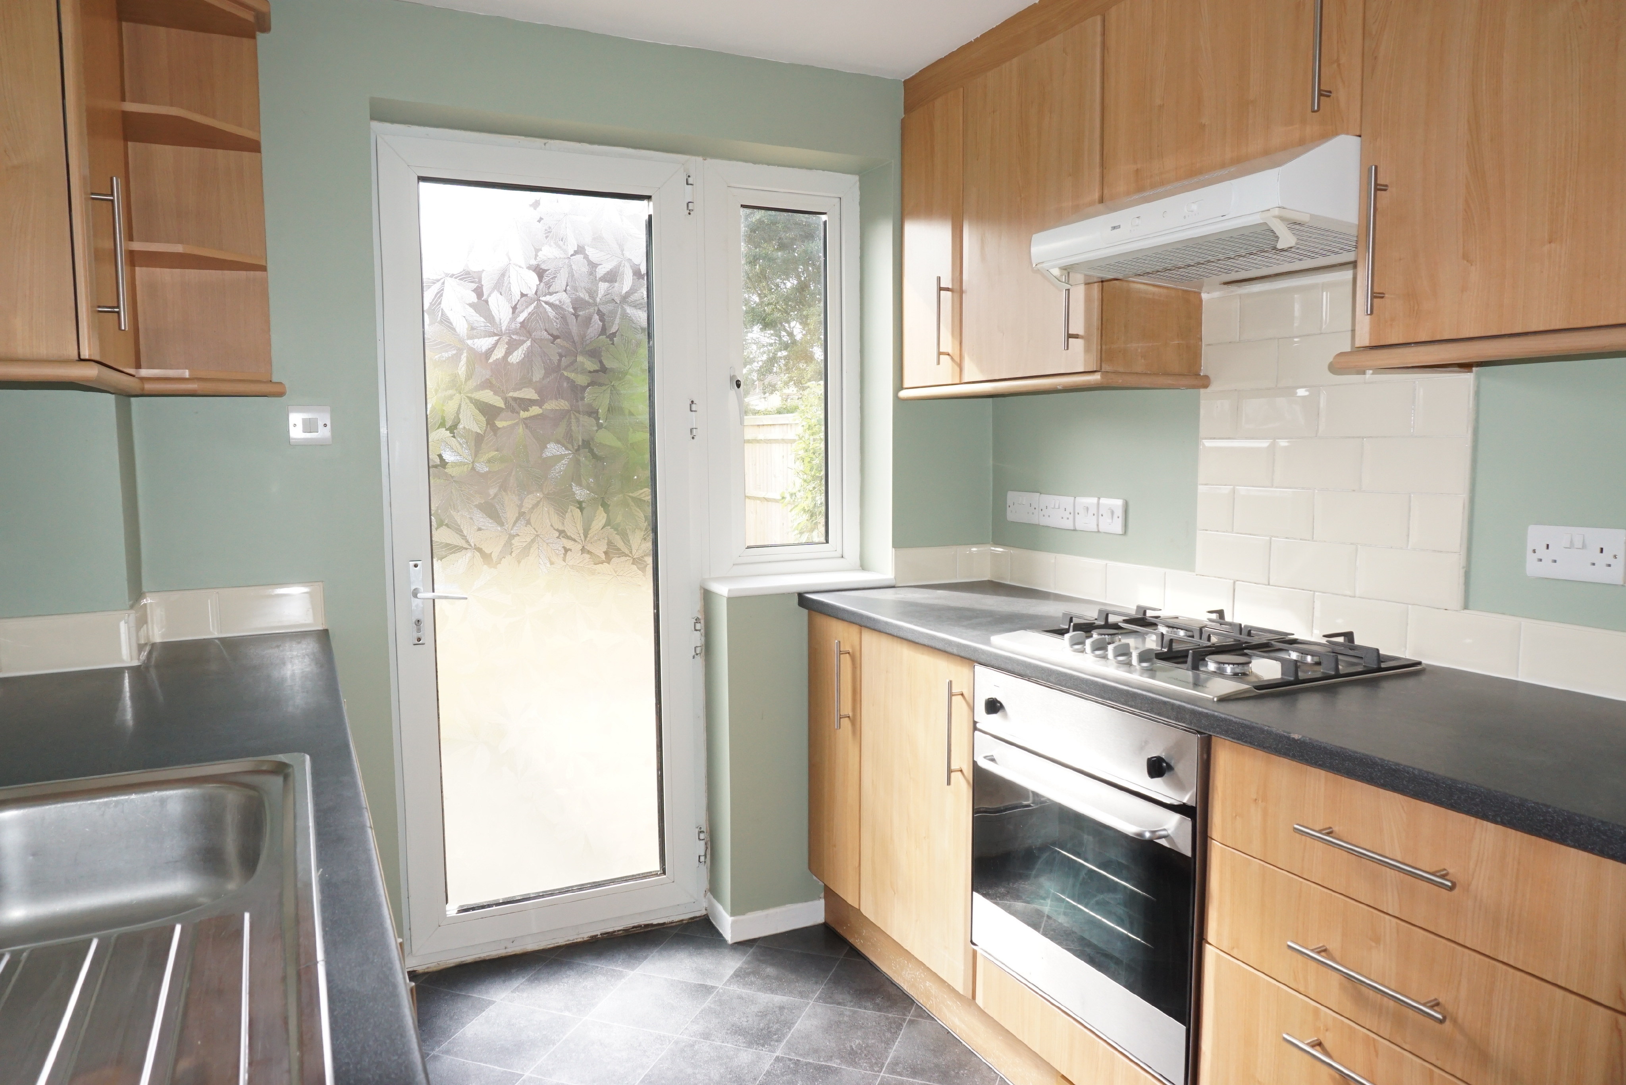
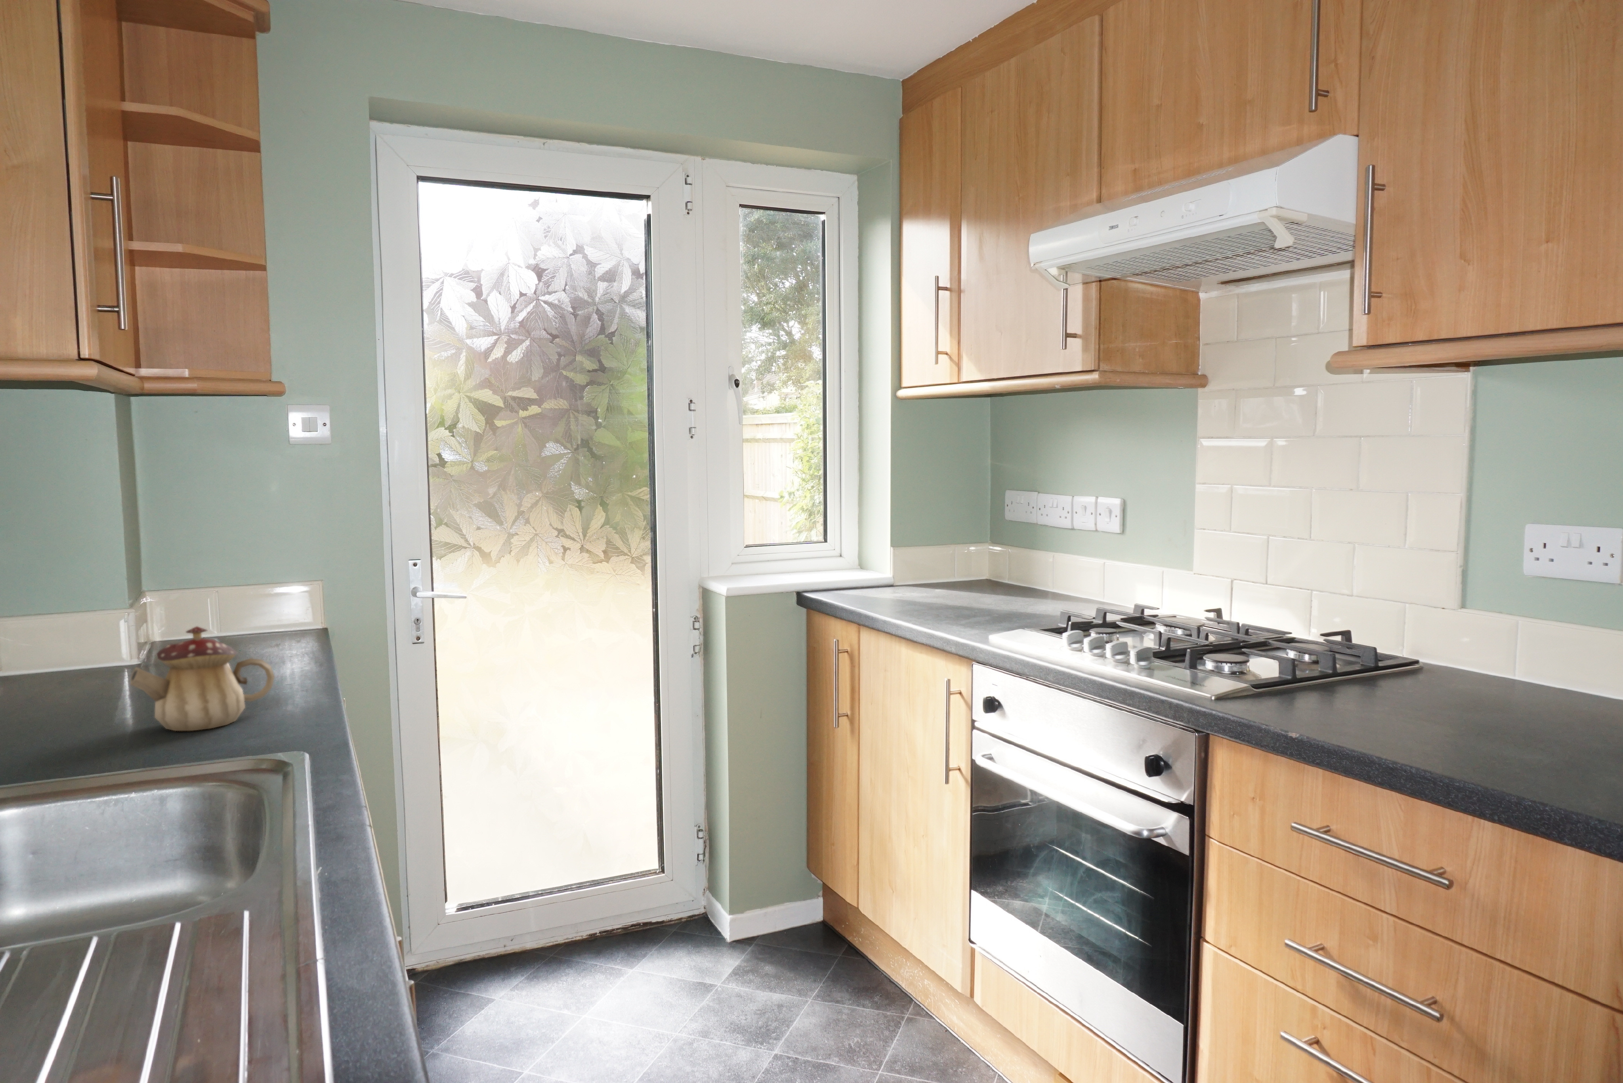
+ teapot (206, 673)
